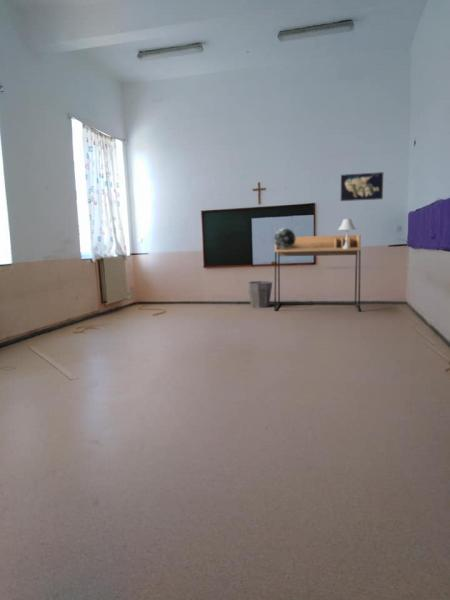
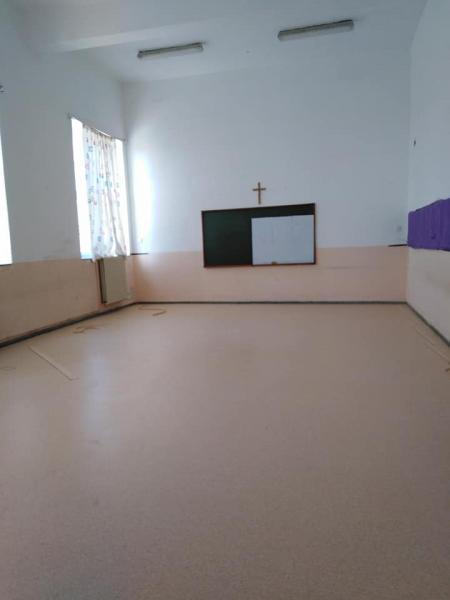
- desk (316, 255)
- waste bin (259, 294)
- map (361, 186)
- globe (284, 238)
- table lamp (346, 233)
